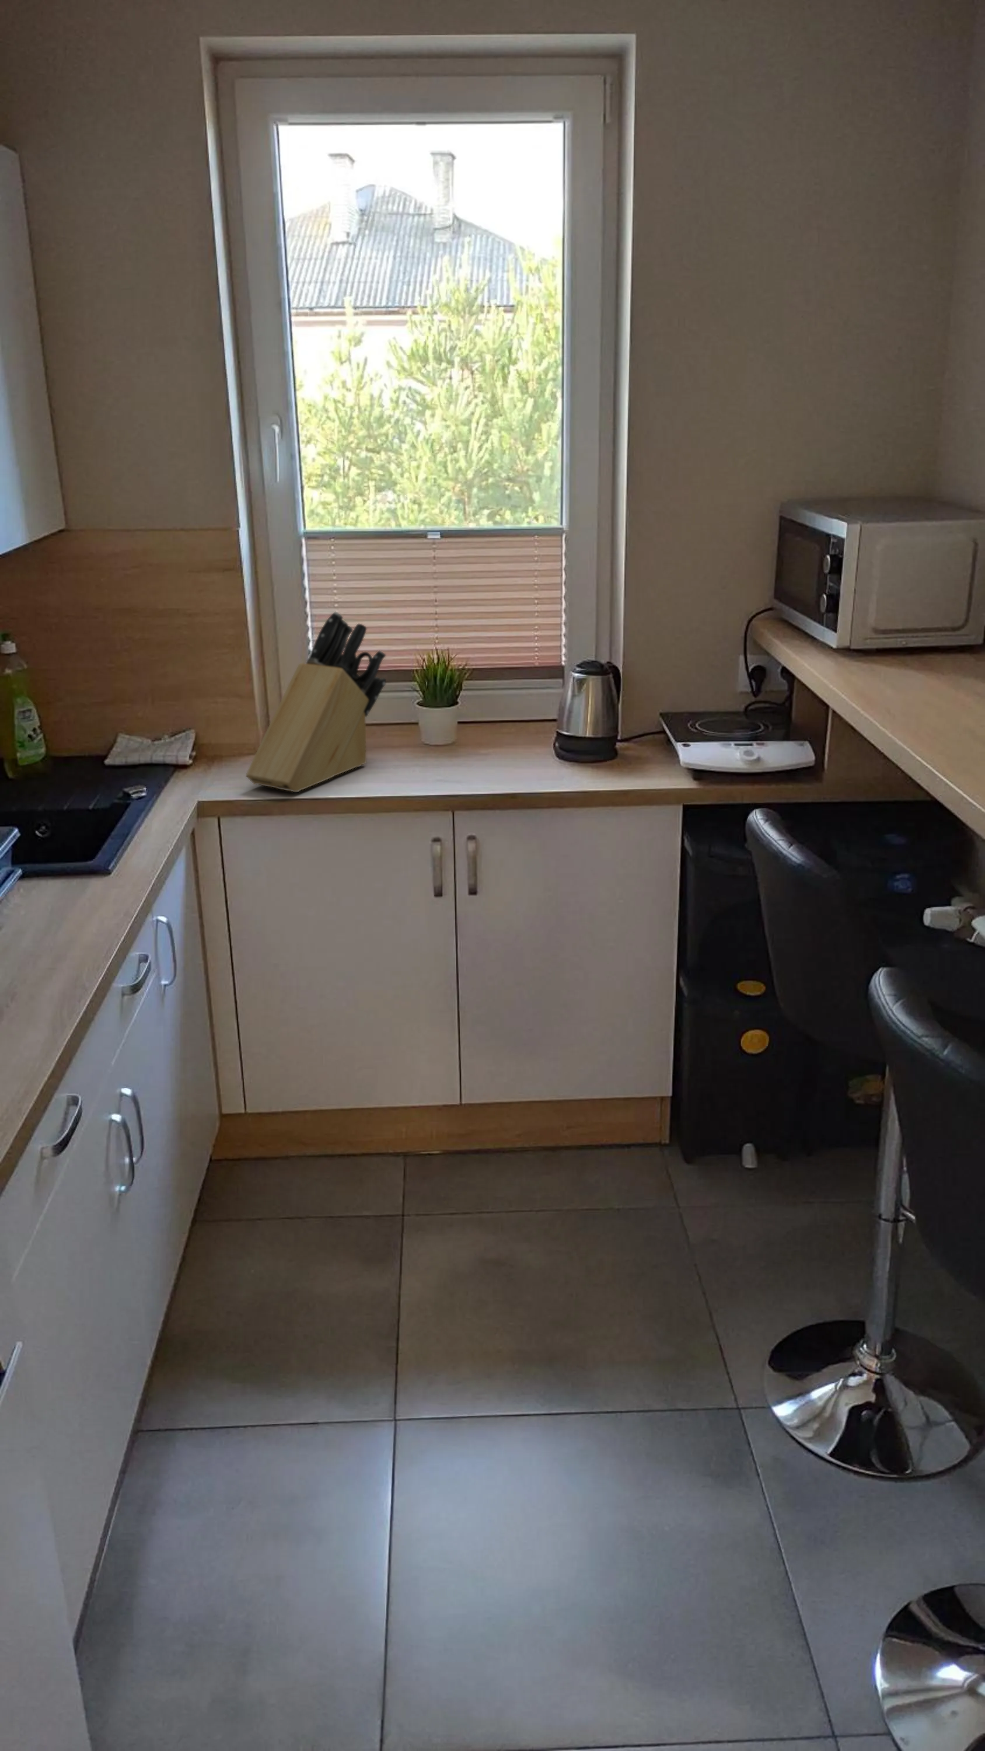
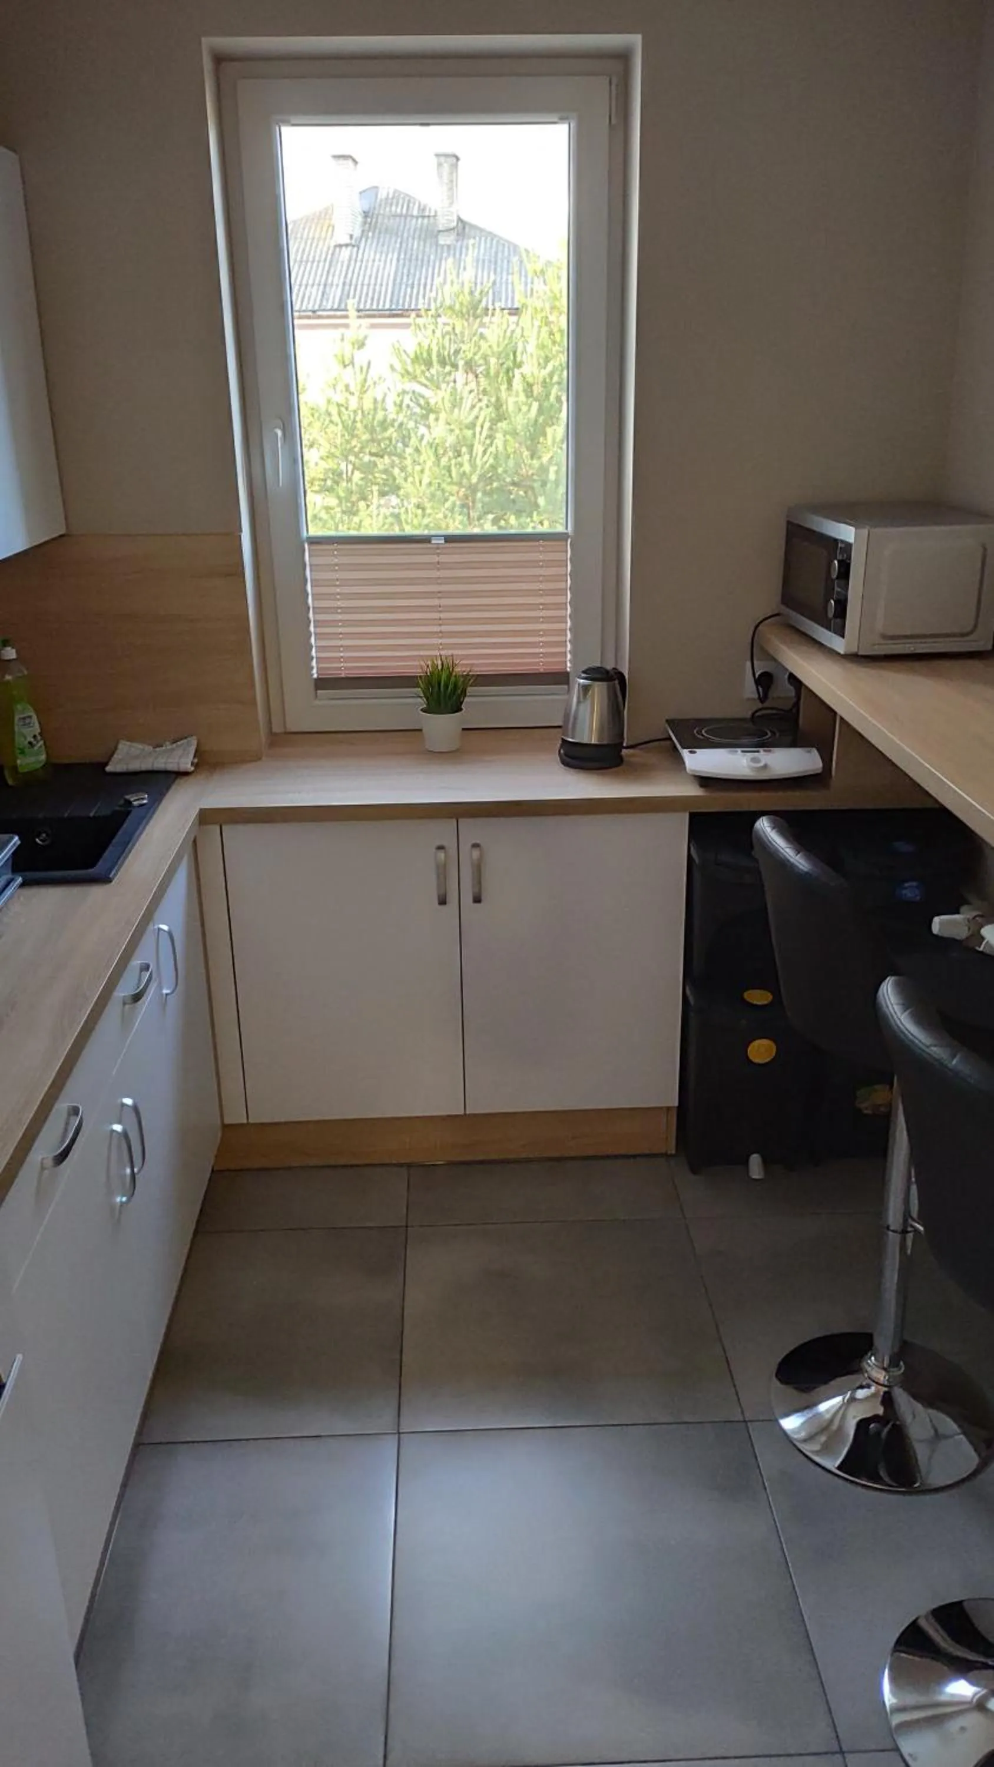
- knife block (318, 698)
